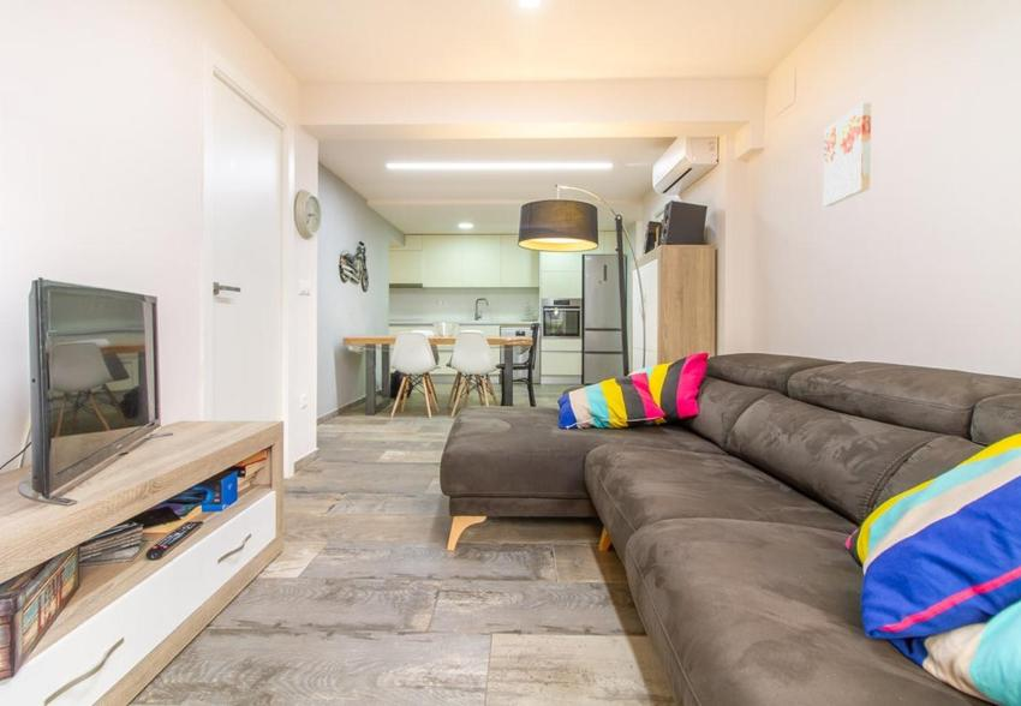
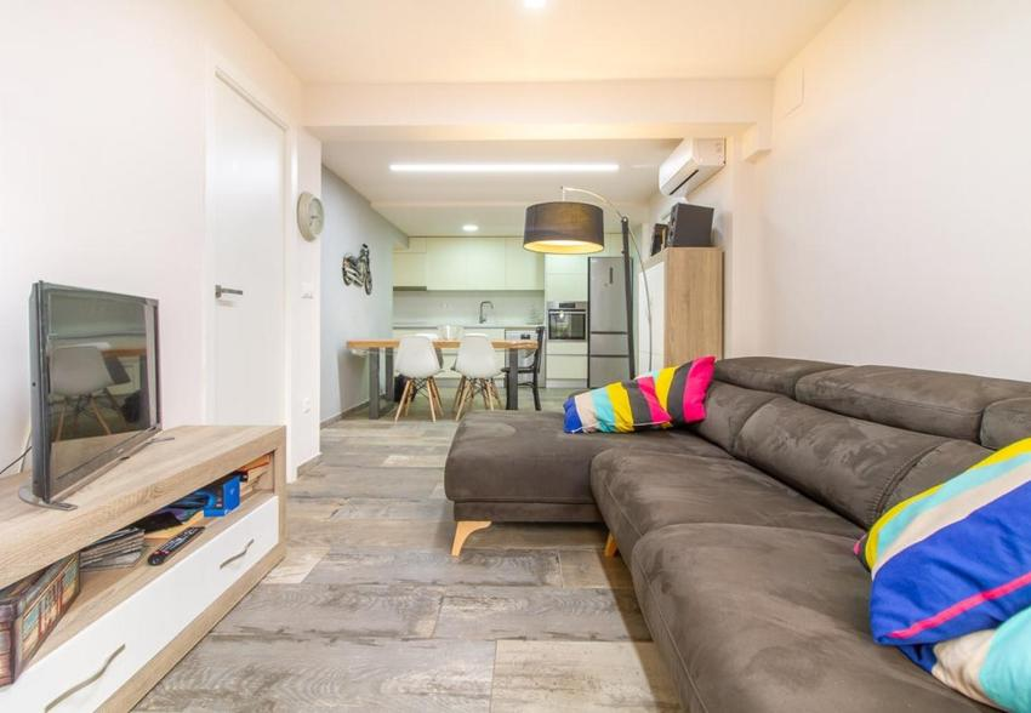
- wall art (846, 157)
